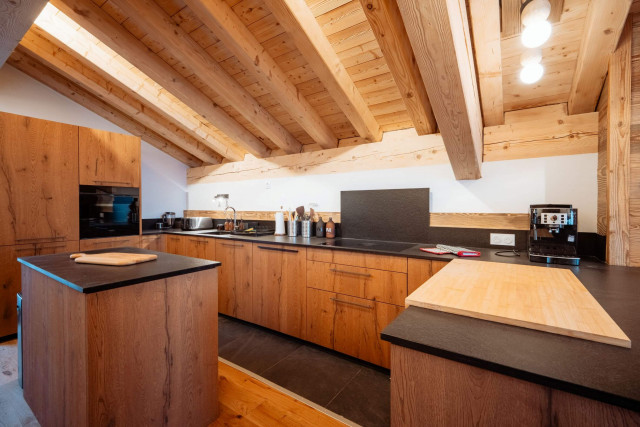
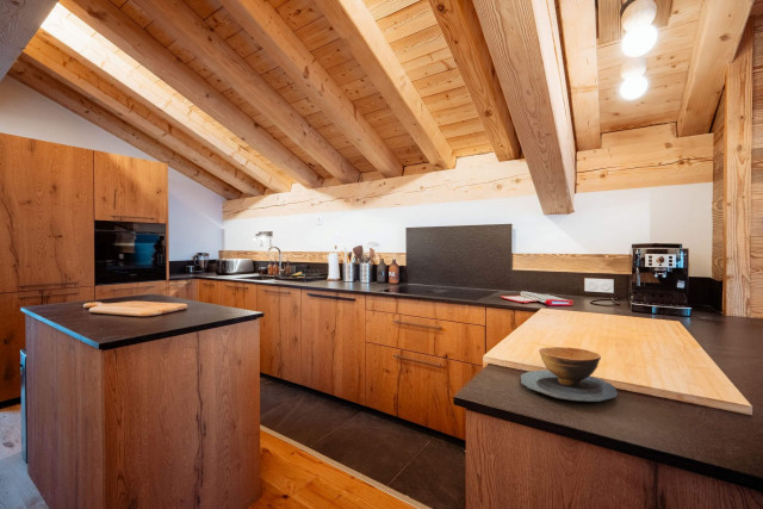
+ wooden bowl (565, 368)
